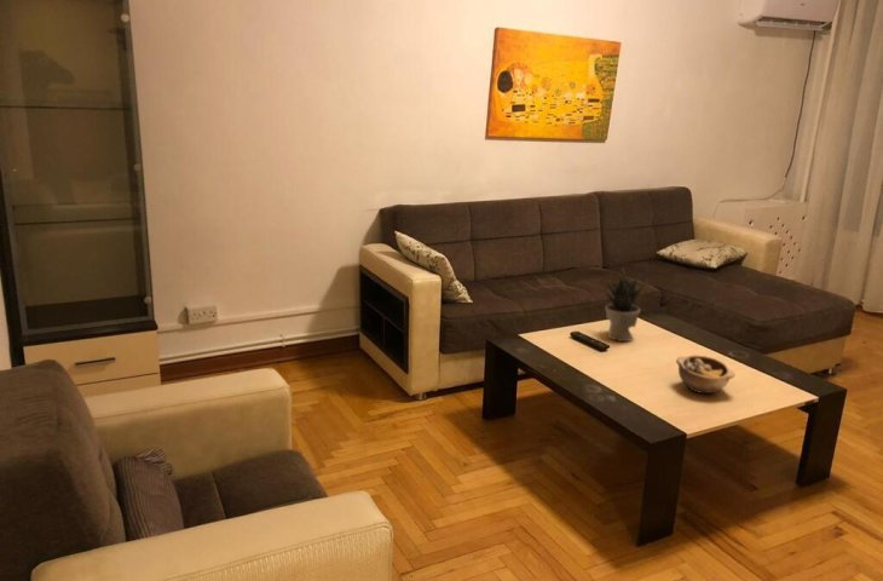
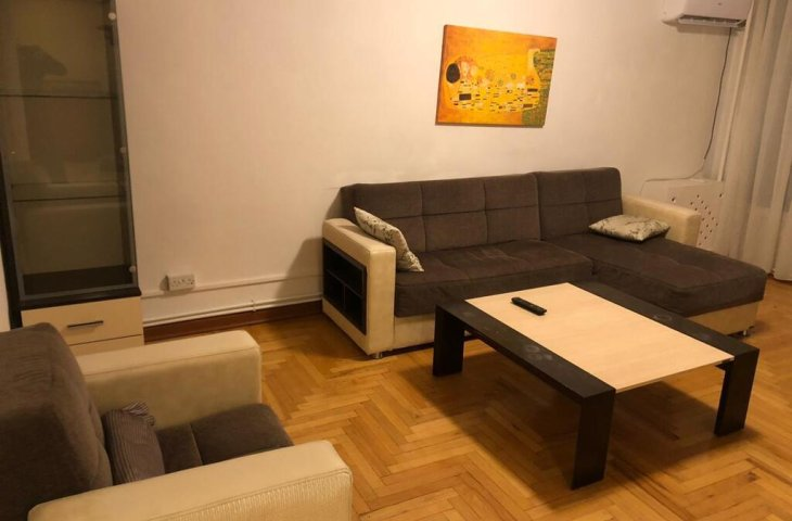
- bowl (704, 374)
- potted plant (625, 304)
